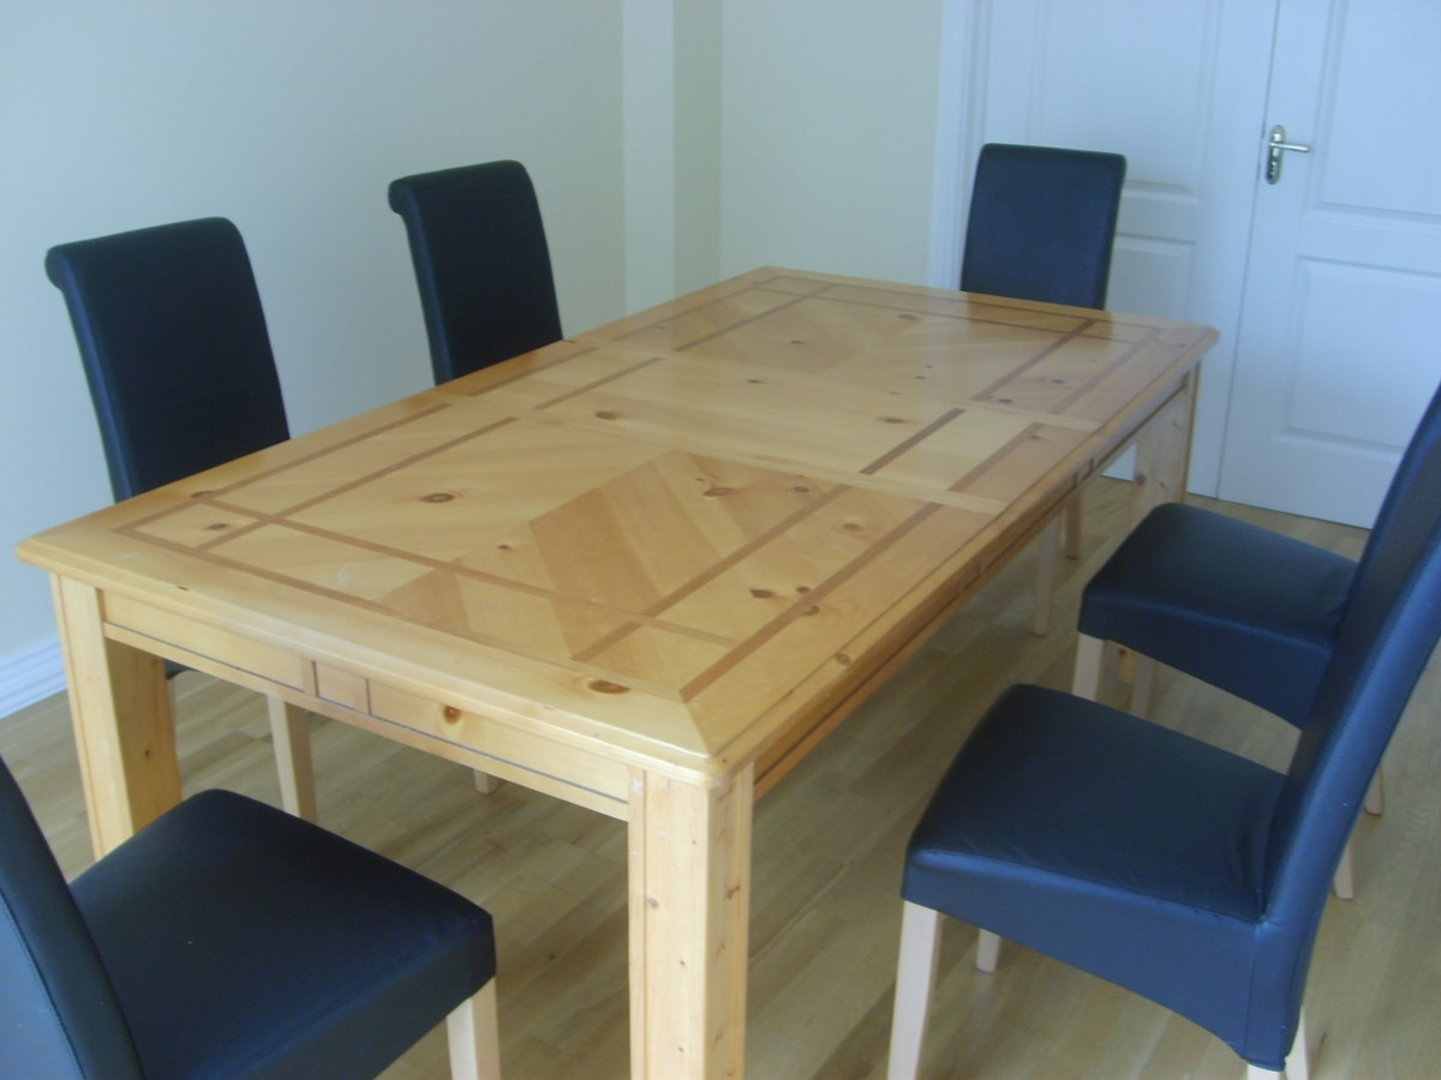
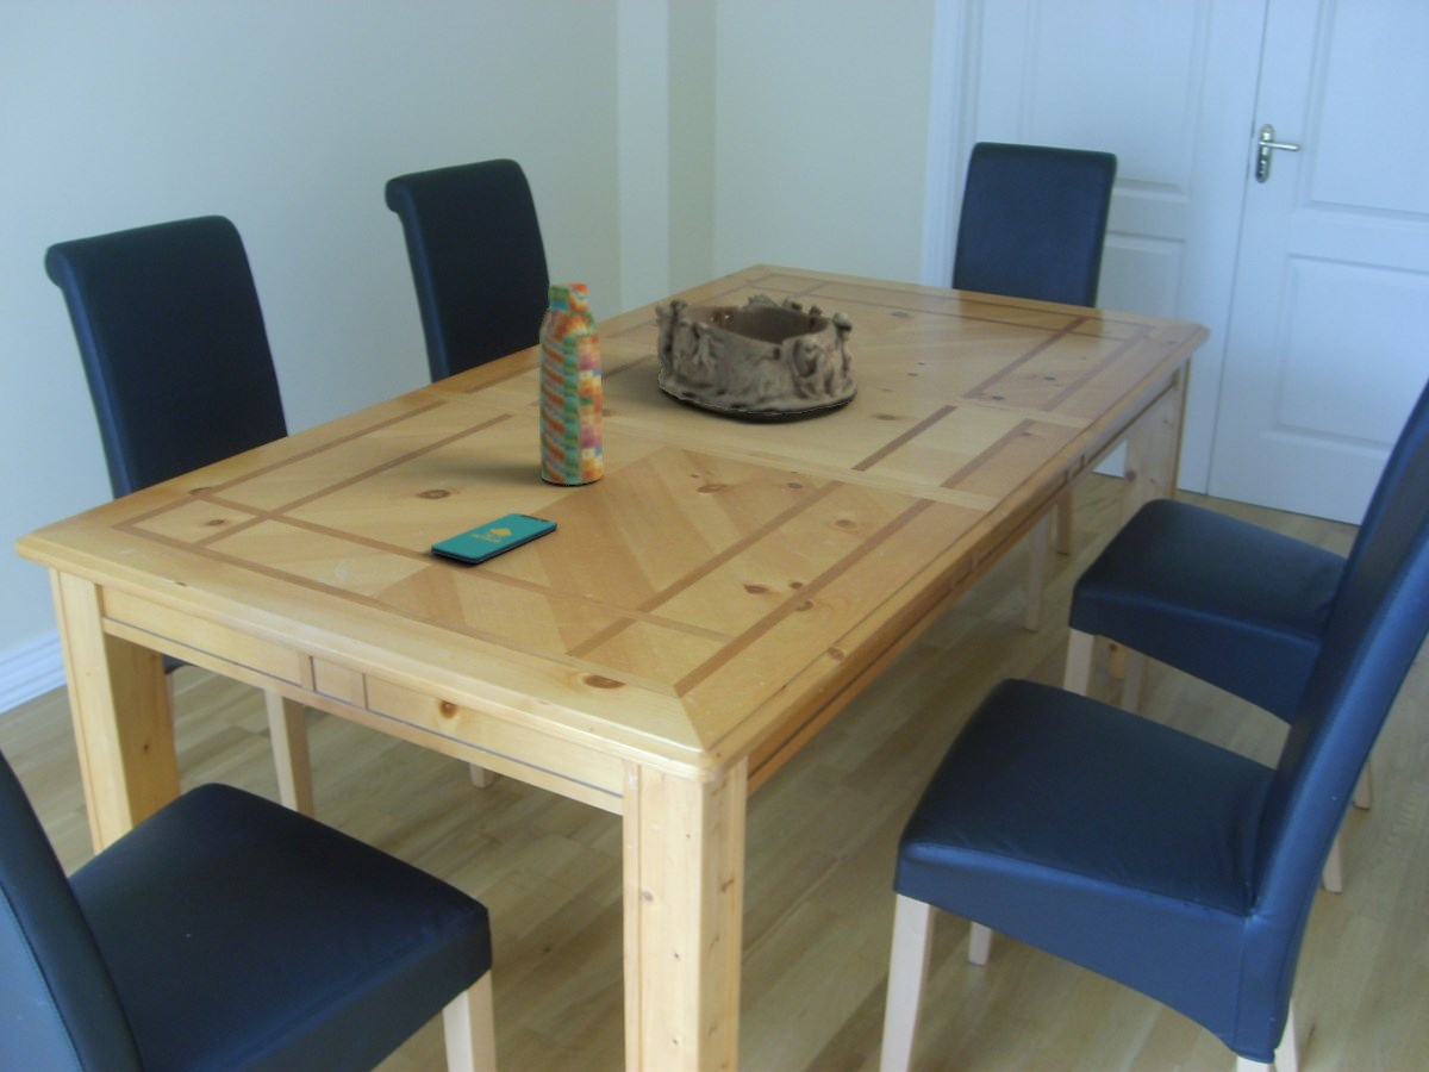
+ smartphone (495, 536)
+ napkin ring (756, 348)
+ water bottle (569, 382)
